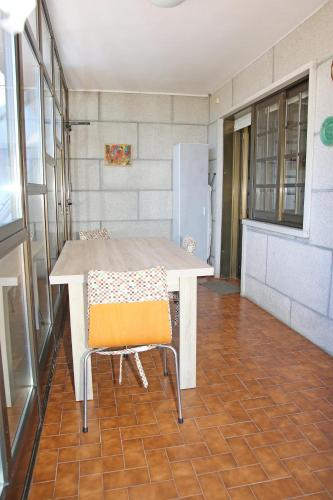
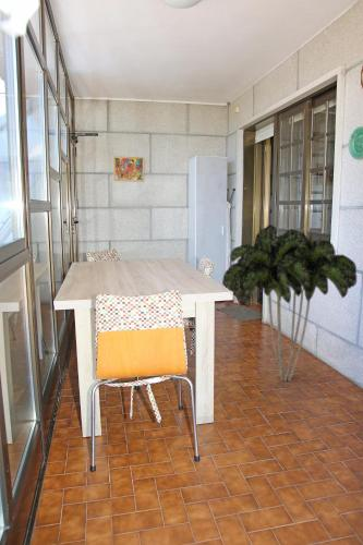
+ indoor plant (287, 302)
